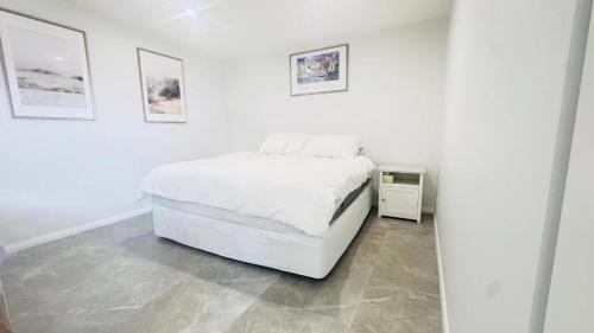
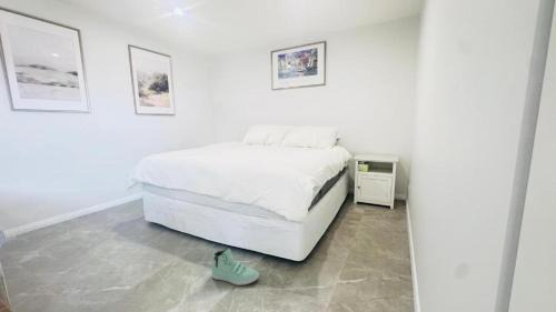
+ sneaker (235, 264)
